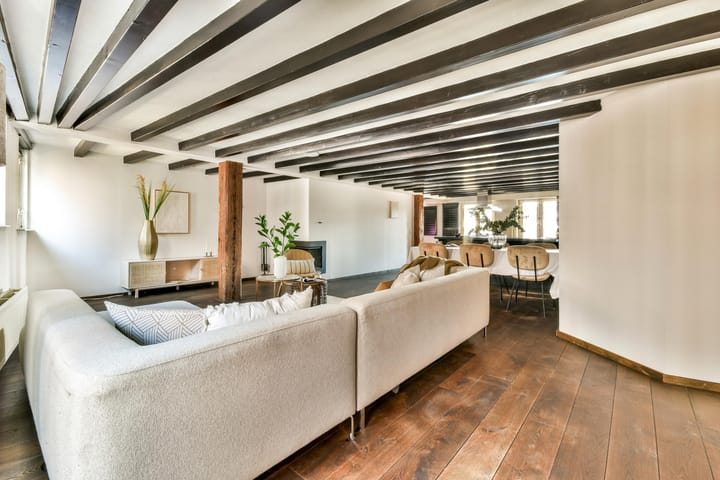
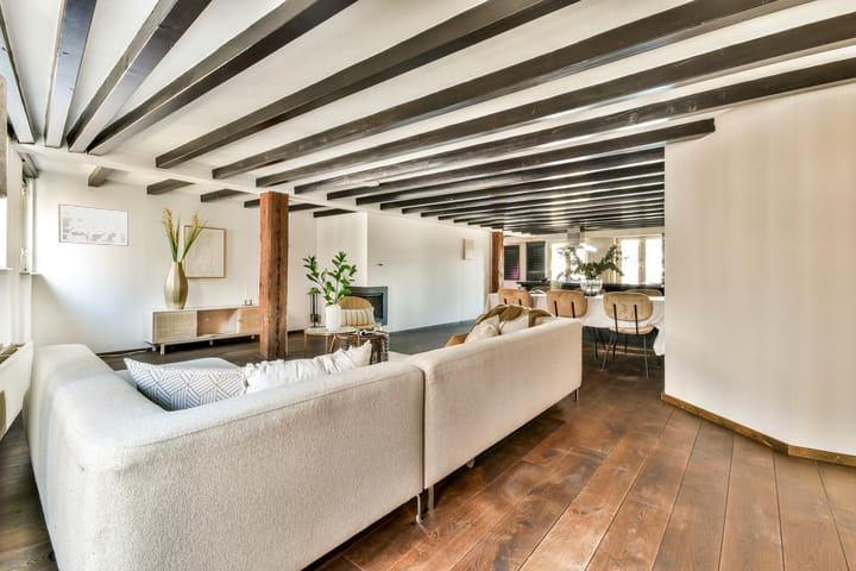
+ wall art (95, 226)
